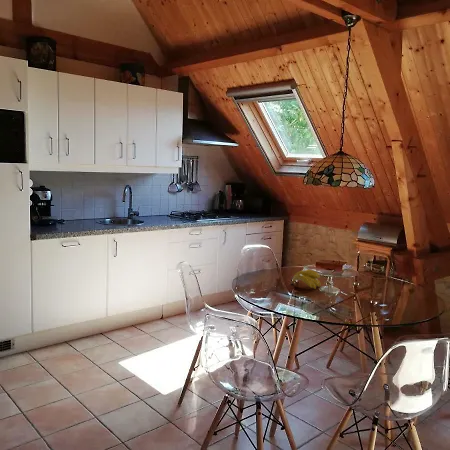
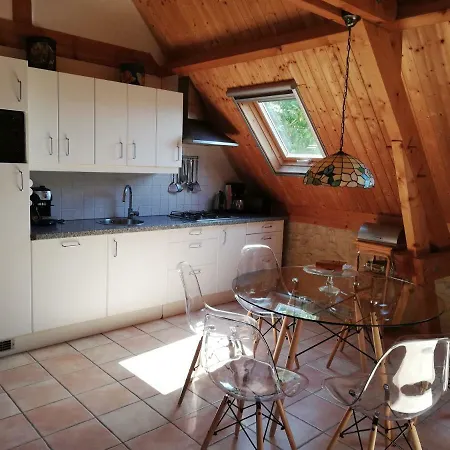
- banana (305, 277)
